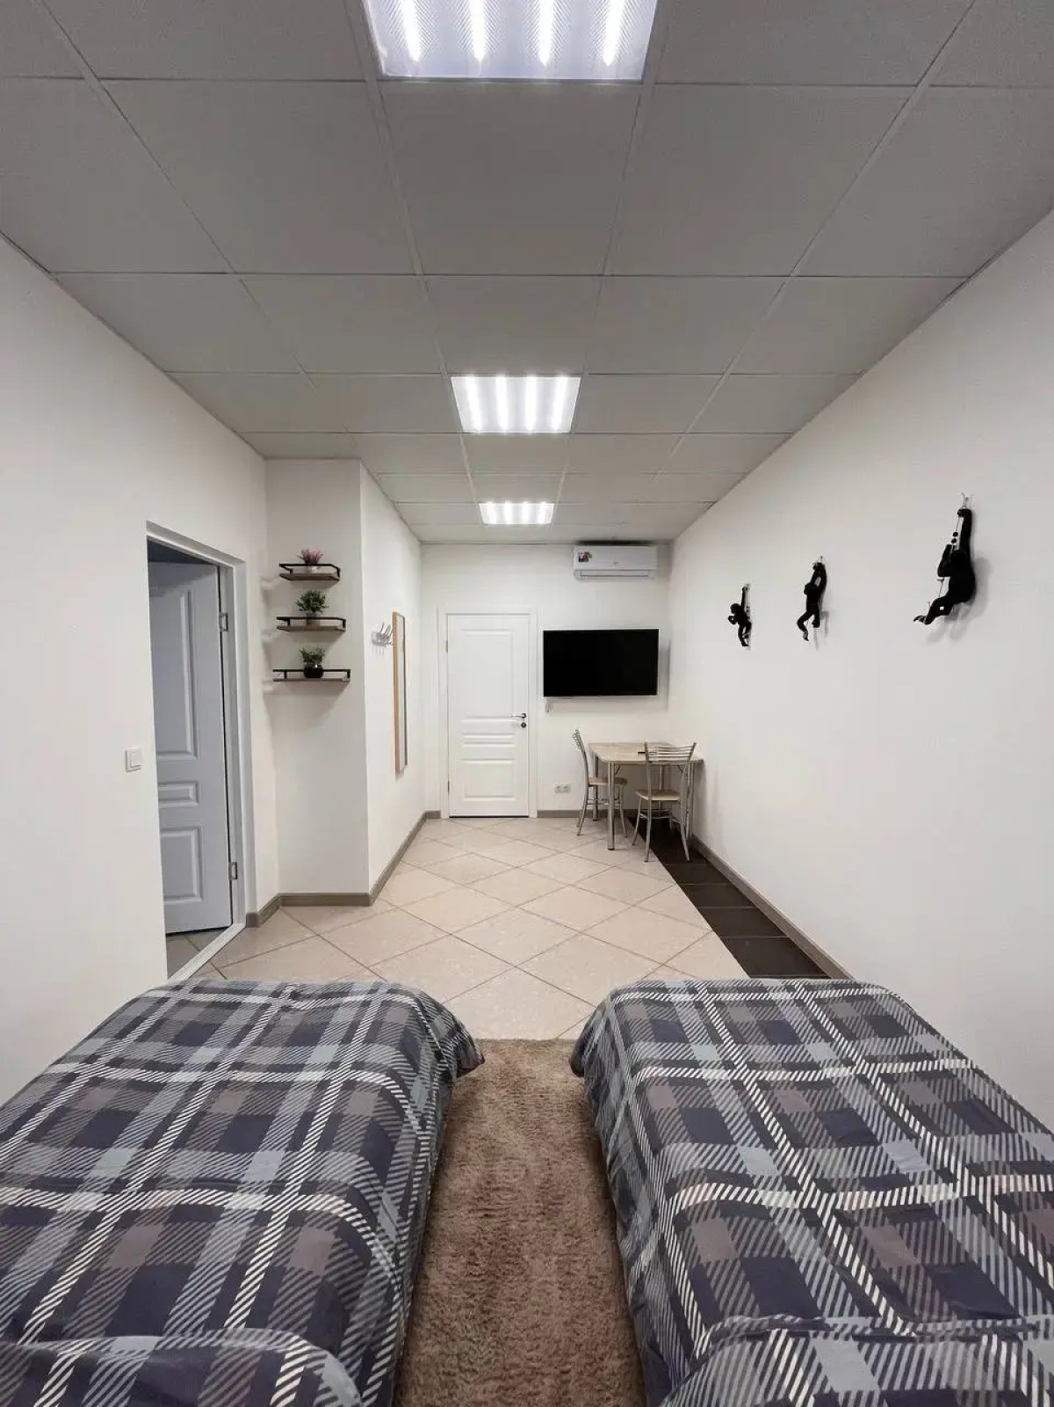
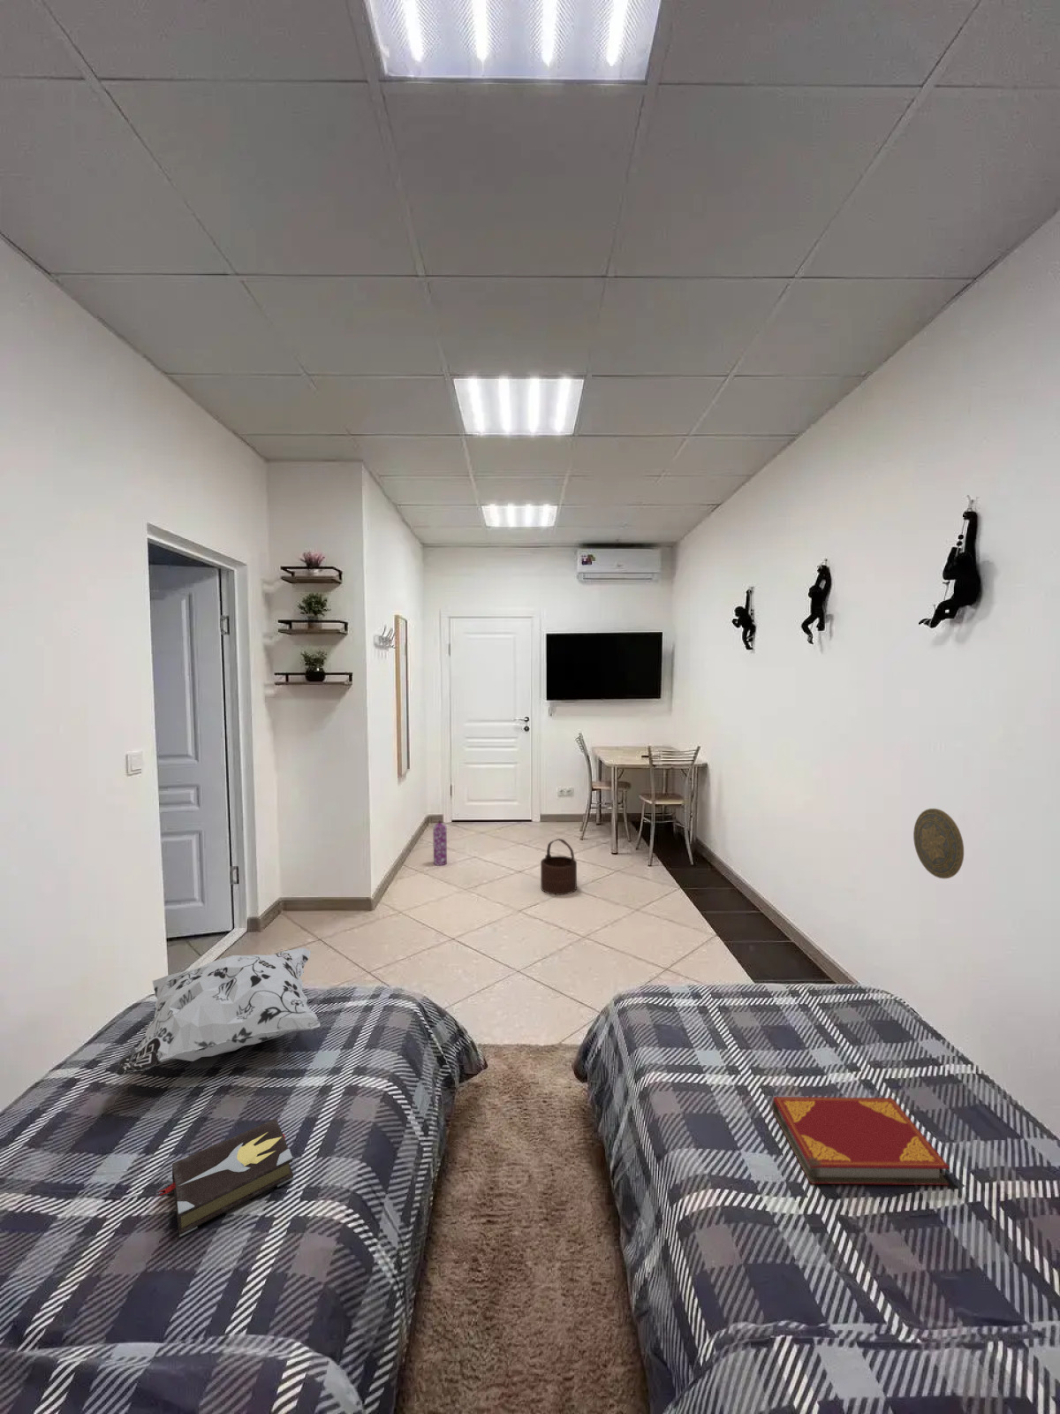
+ gas cylinder (440, 842)
+ decorative pillow (229, 1002)
+ wooden bucket (558, 863)
+ hardback book (853, 1137)
+ hardback book (233, 1168)
+ decorative plate (934, 842)
